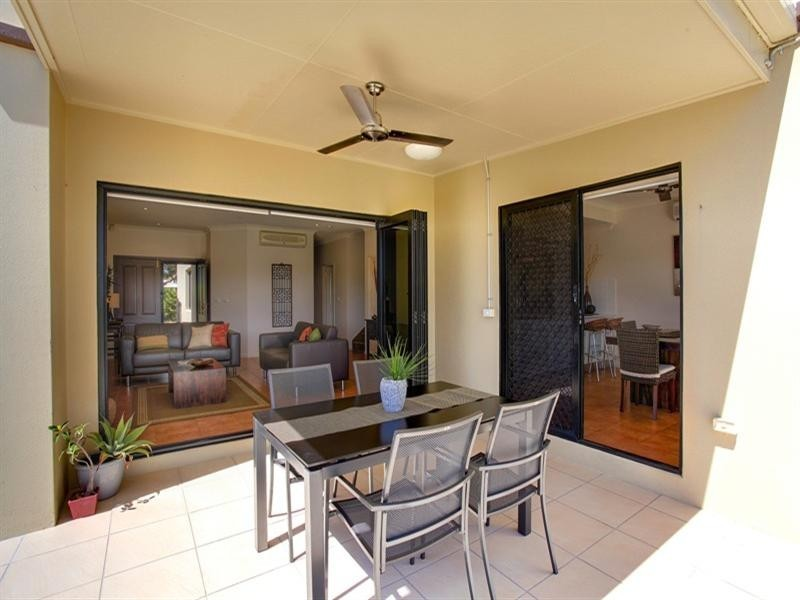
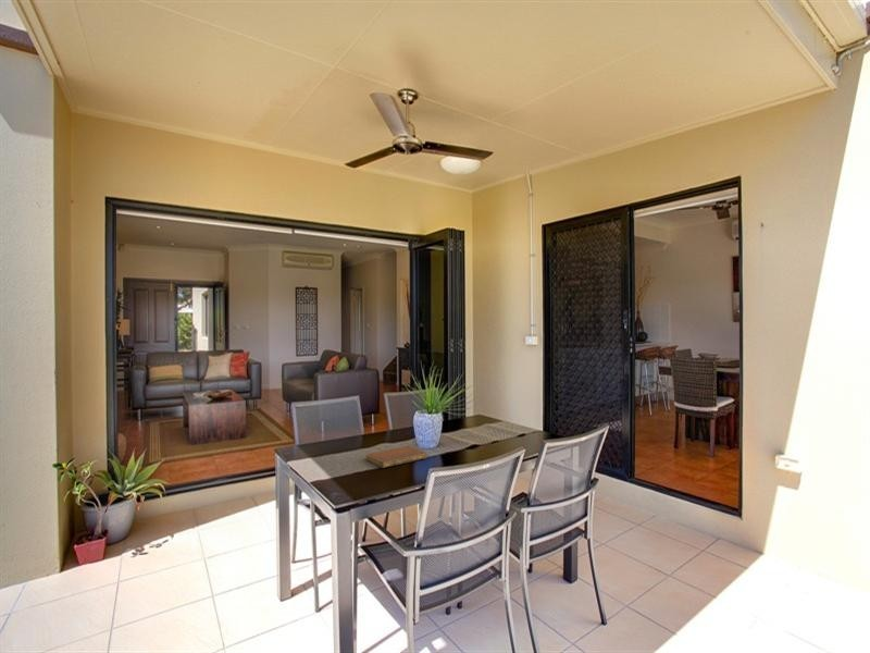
+ notebook (396, 456)
